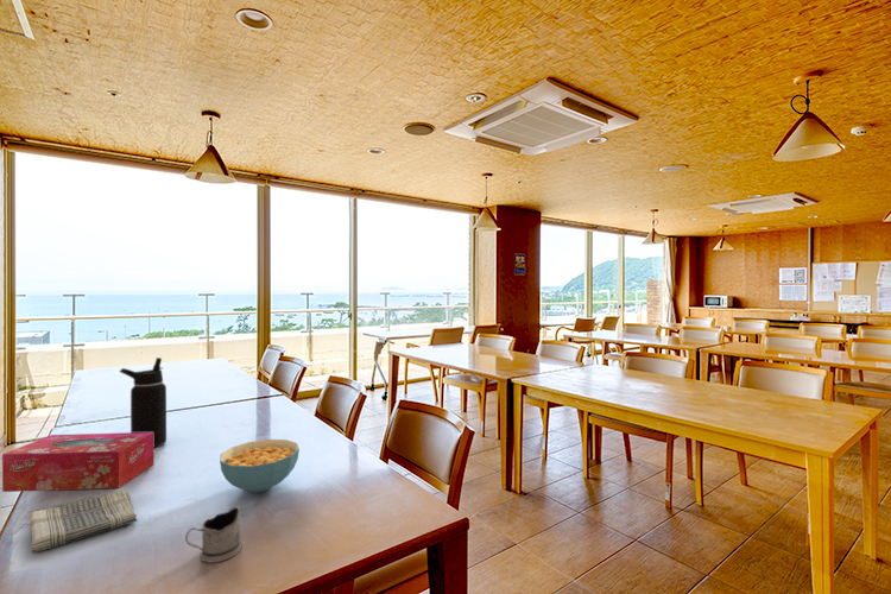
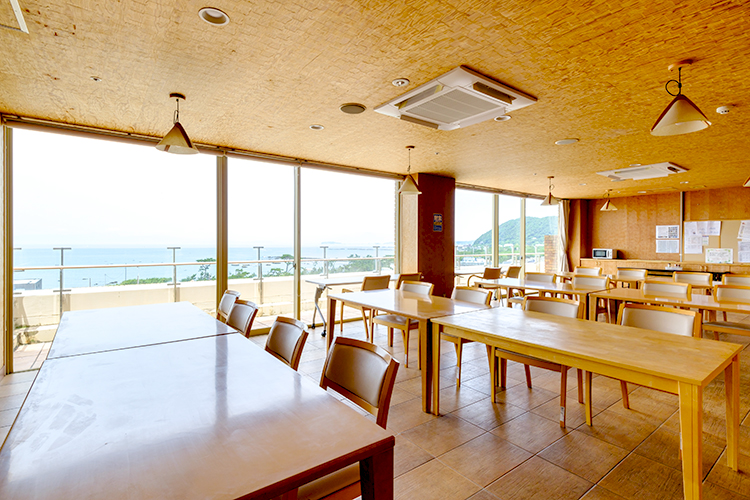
- water bottle (144, 403)
- dish towel (84, 514)
- tea glass holder (214, 533)
- cereal bowl (260, 469)
- tissue box (83, 460)
